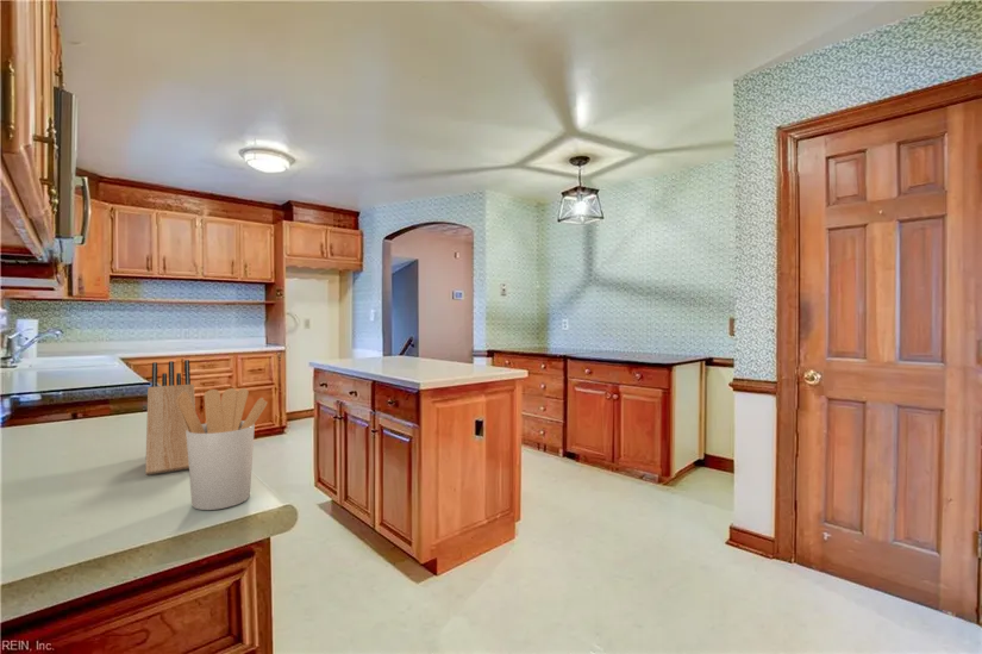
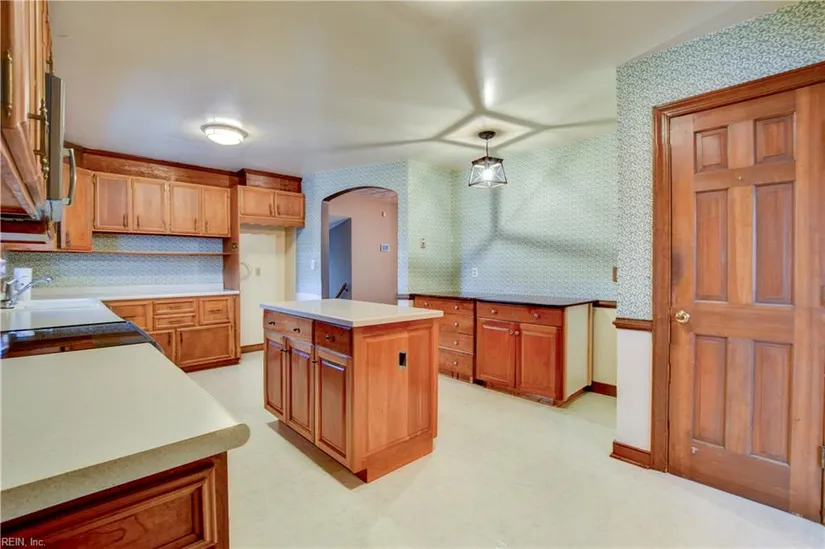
- utensil holder (223, 441)
- knife block (171, 410)
